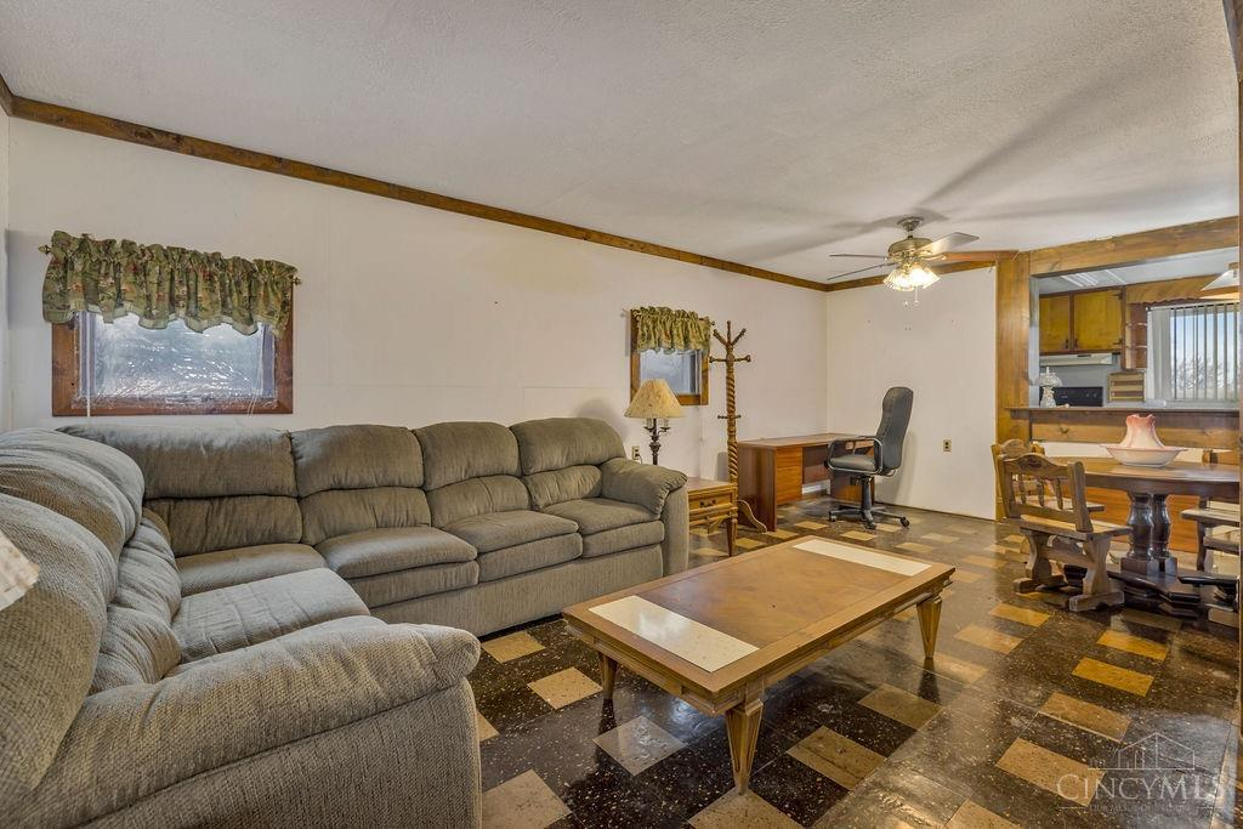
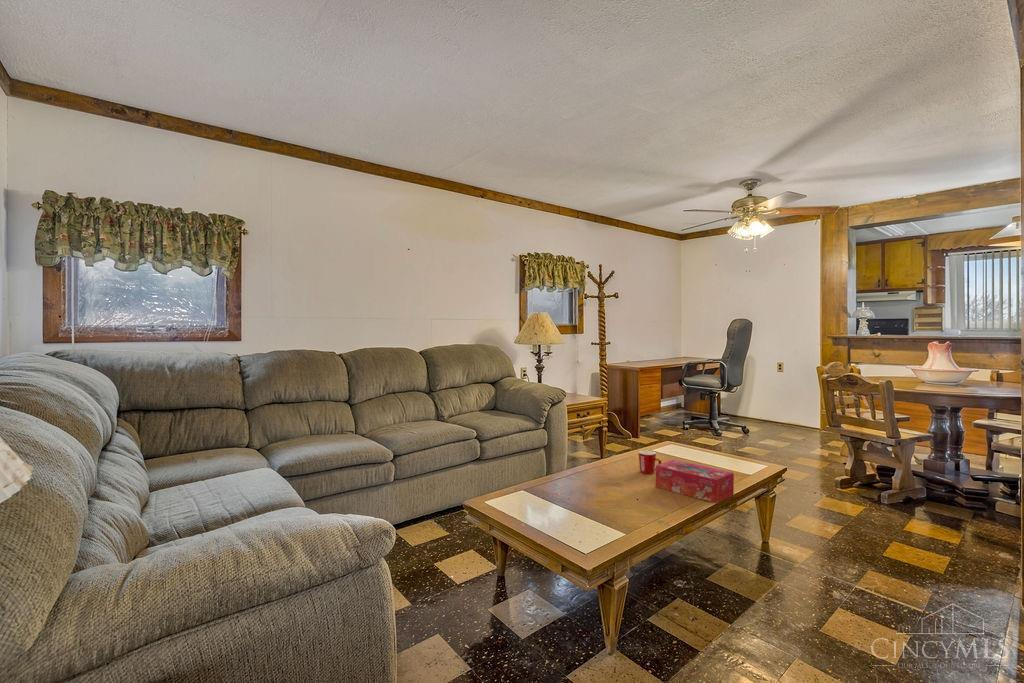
+ mug (650, 463)
+ tissue box (693, 479)
